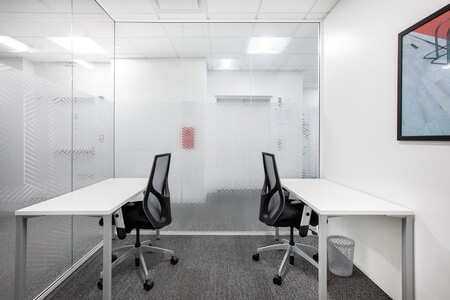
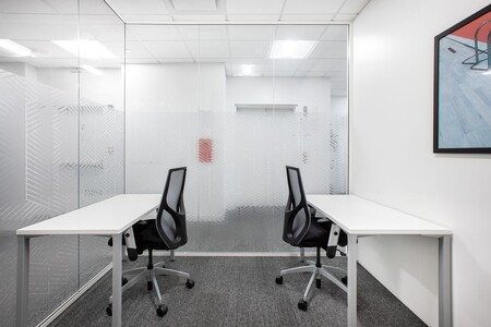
- wastebasket (340, 254)
